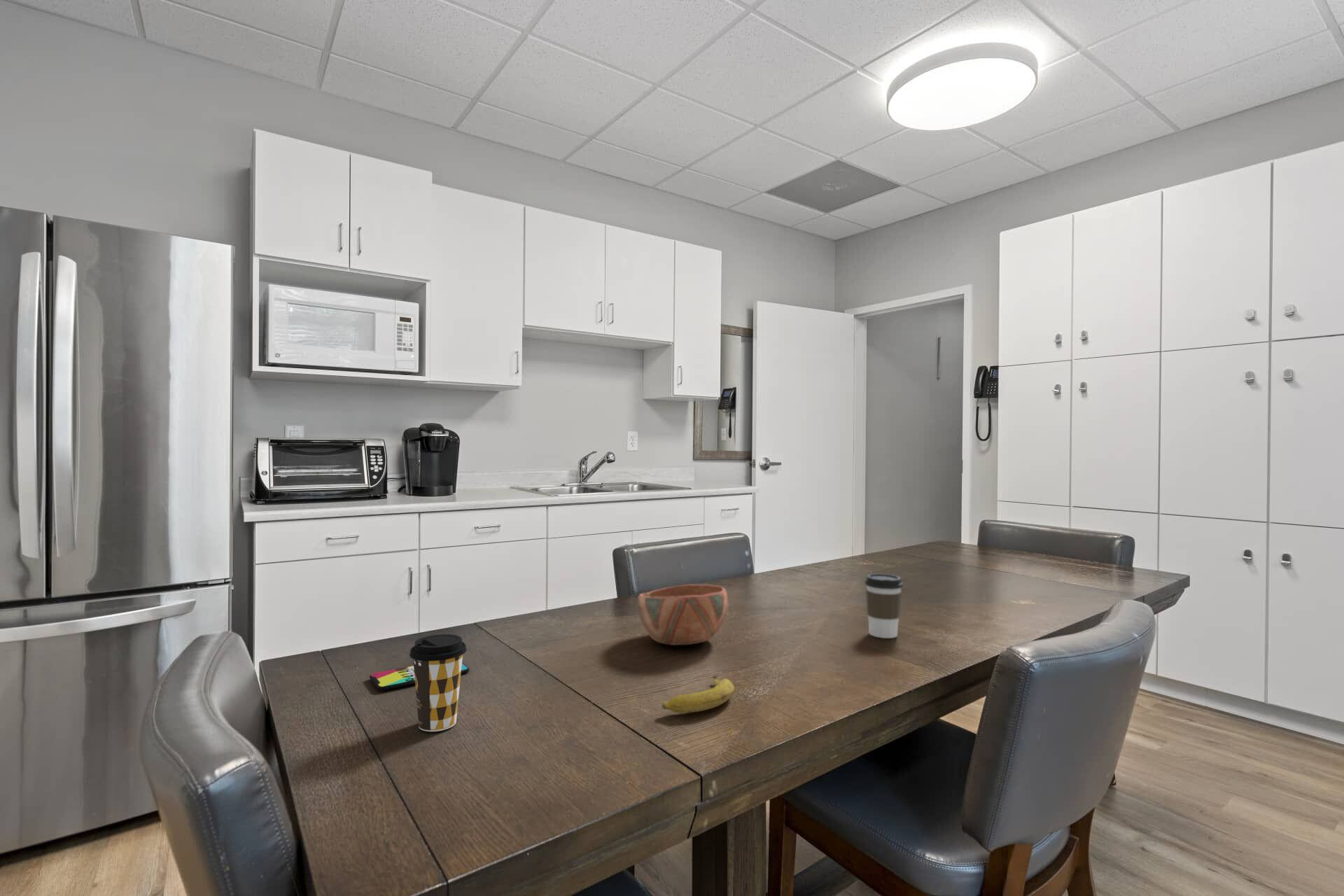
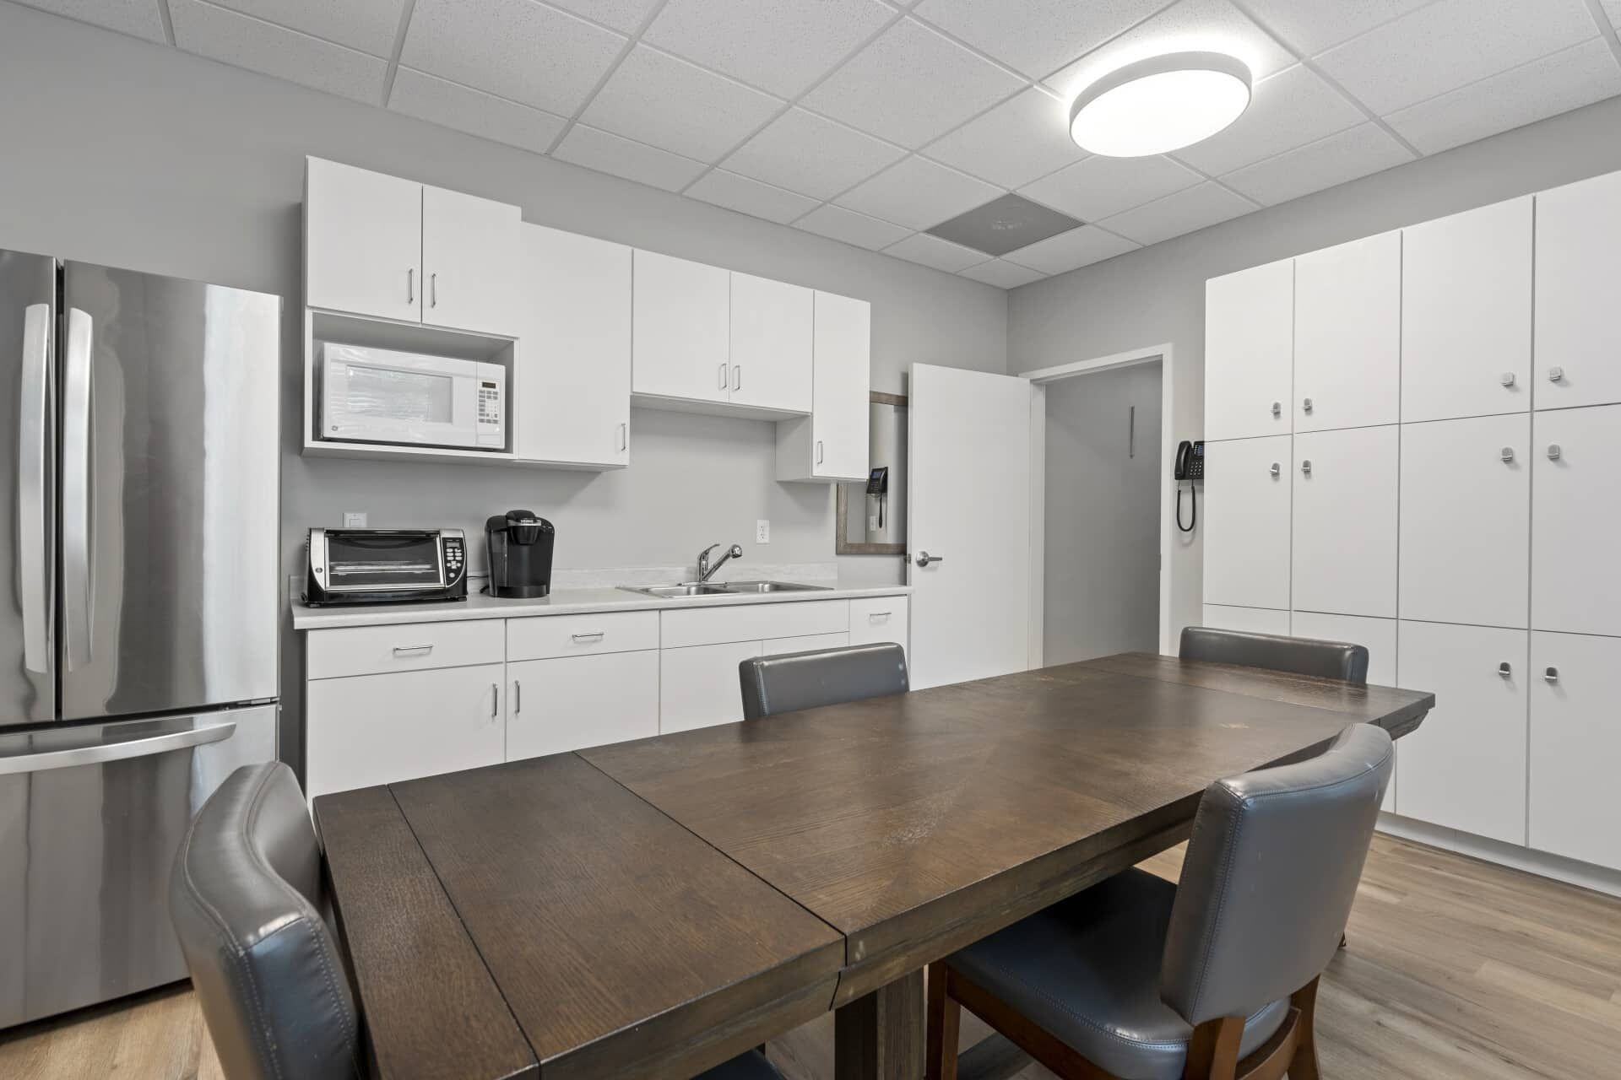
- smartphone (414, 673)
- bowl (682, 614)
- coffee cup (438, 682)
- banana (700, 692)
- coffee cup (883, 606)
